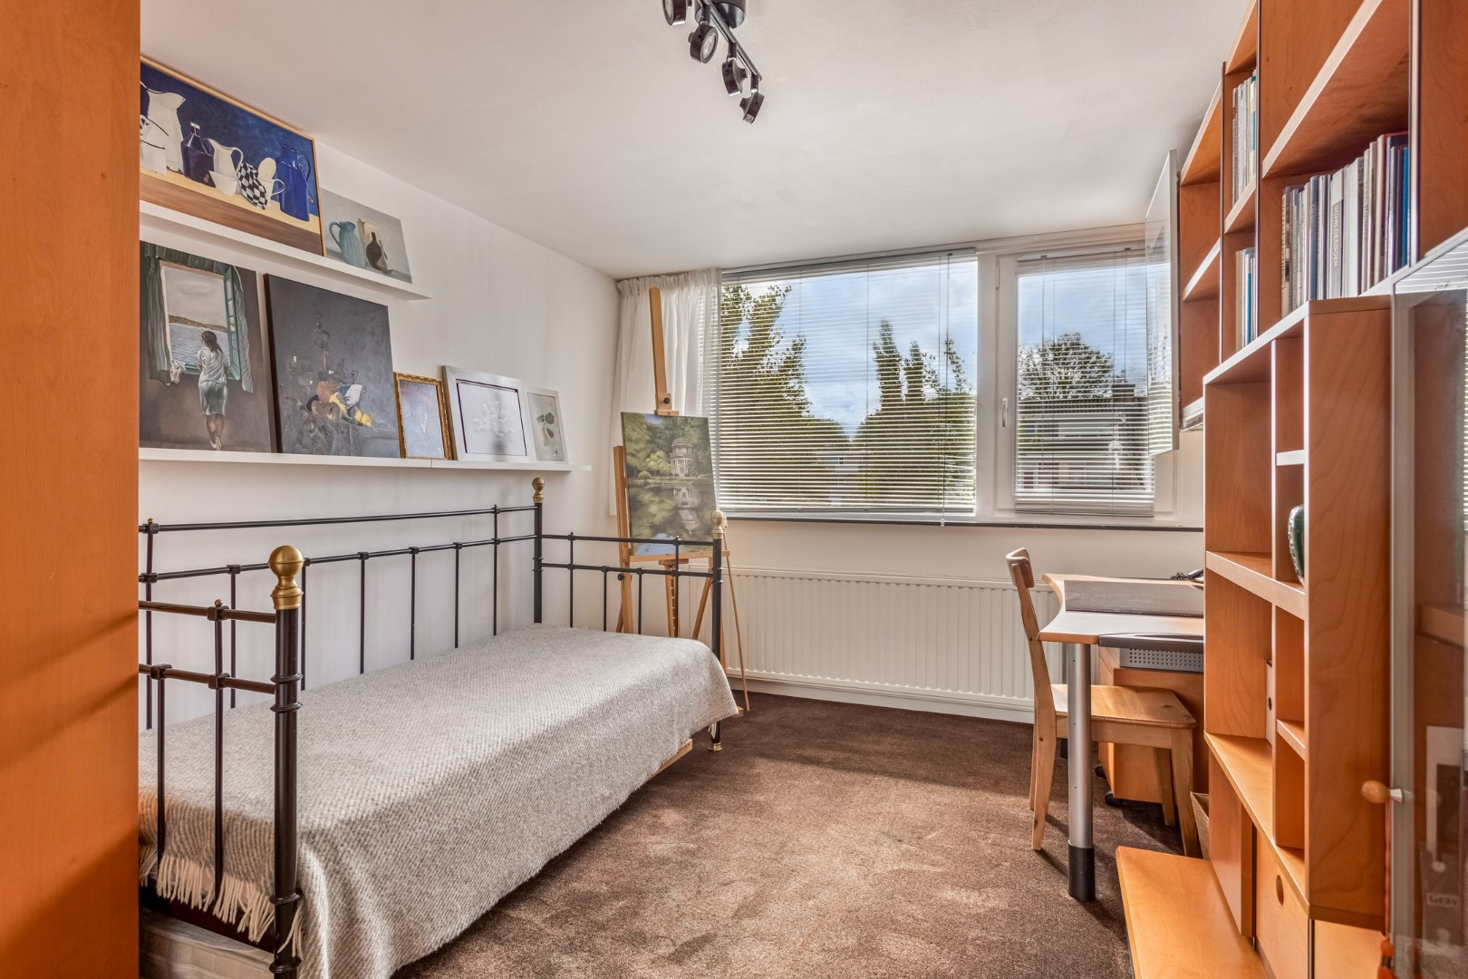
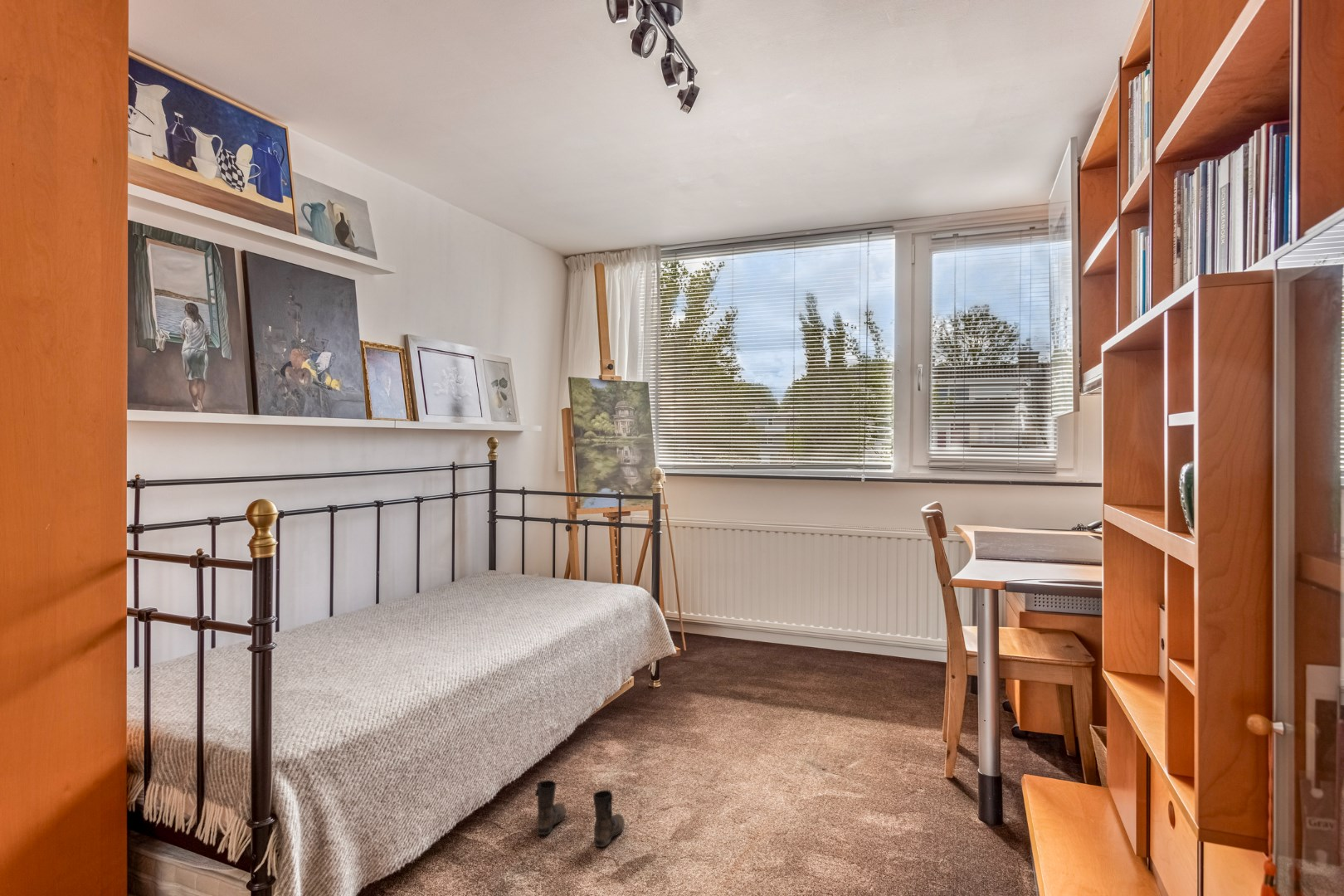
+ boots (594, 805)
